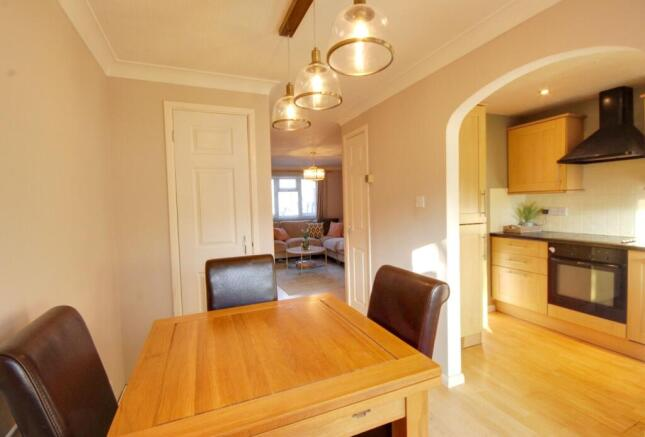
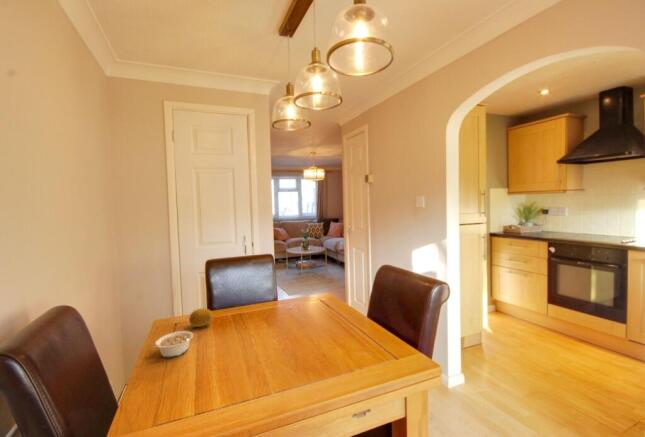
+ legume (174, 344)
+ fruit (201, 317)
